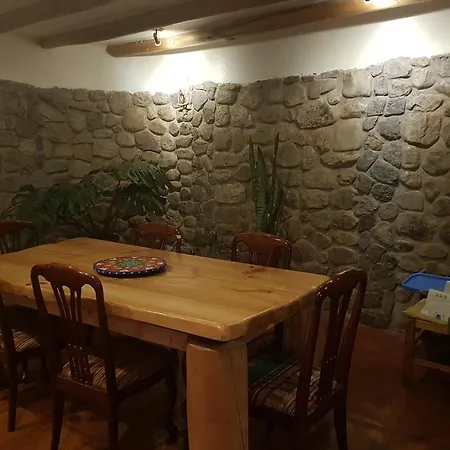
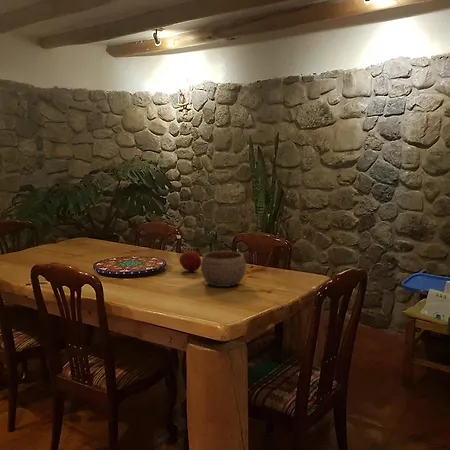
+ fruit (190, 261)
+ bowl (223, 269)
